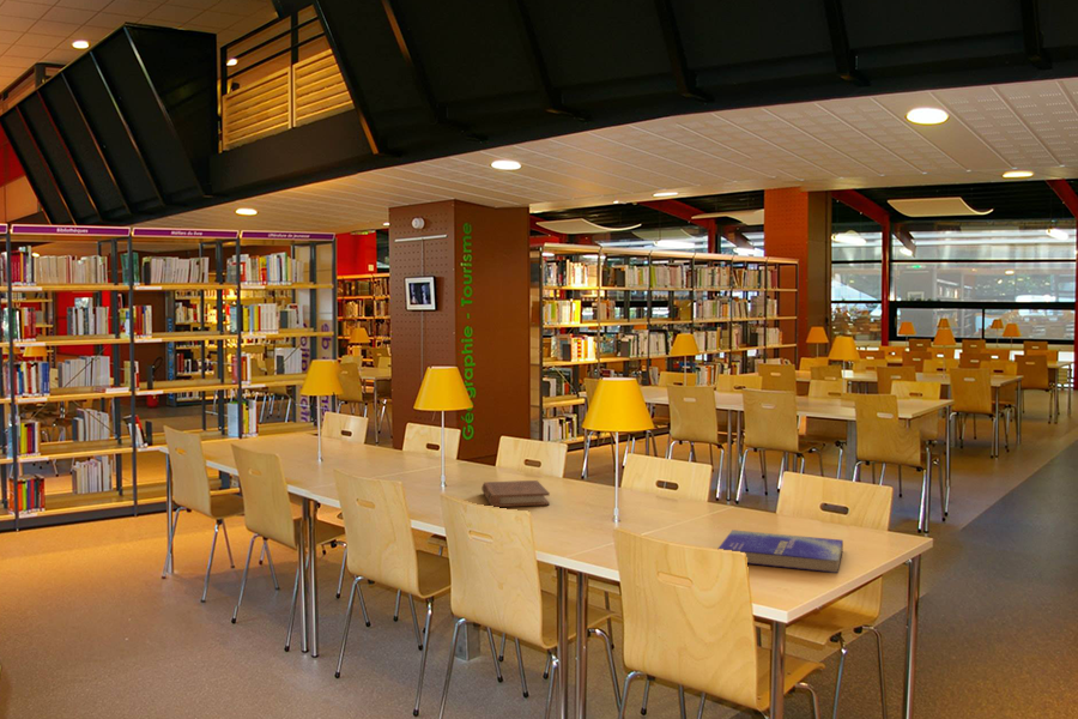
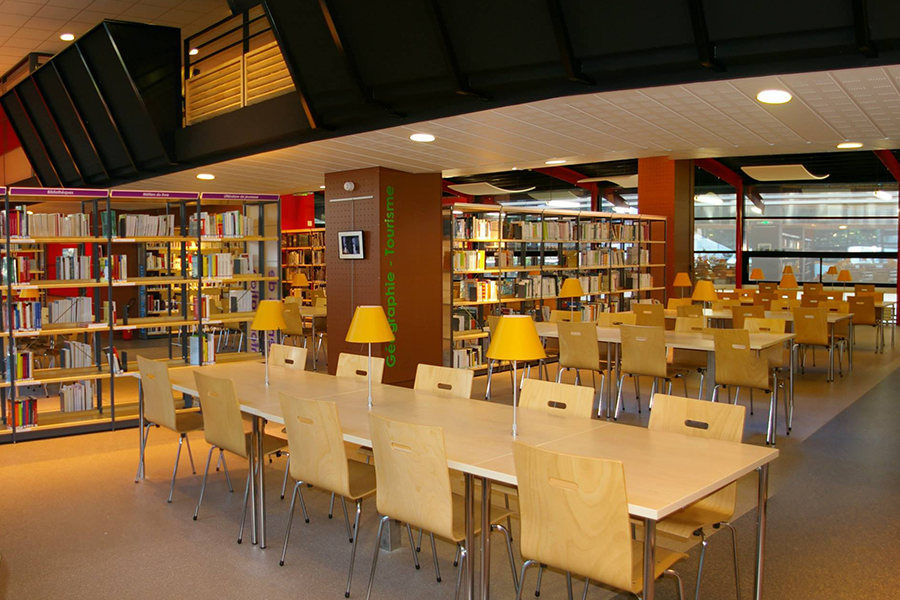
- book (514, 493)
- book (781, 549)
